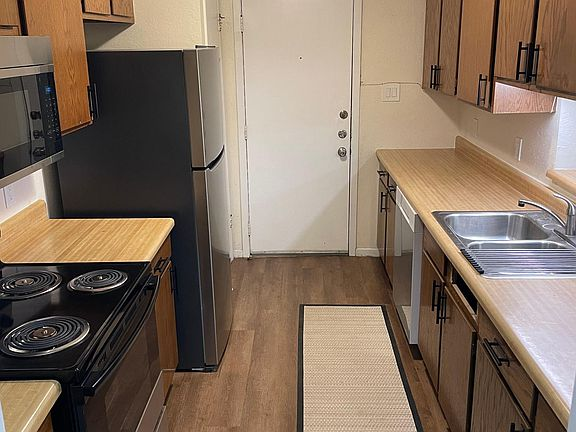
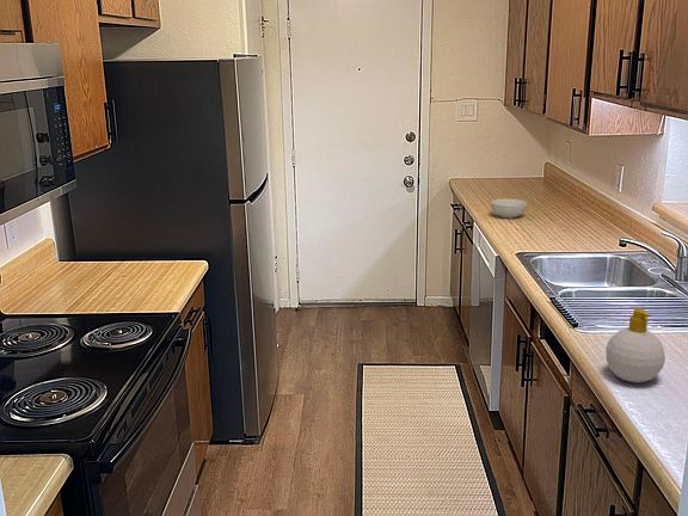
+ cereal bowl (508, 209)
+ soap bottle (635, 344)
